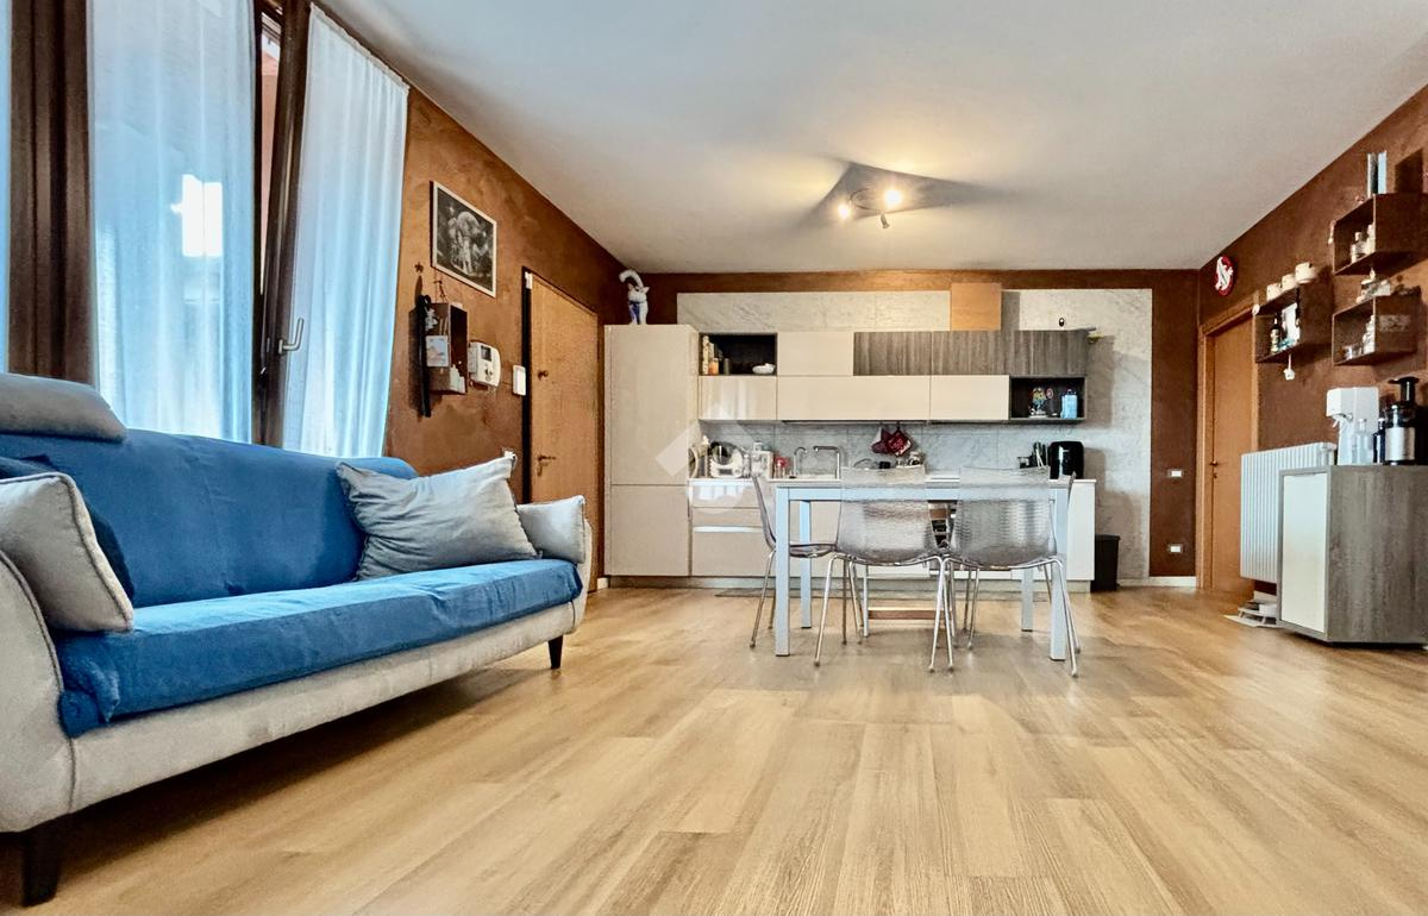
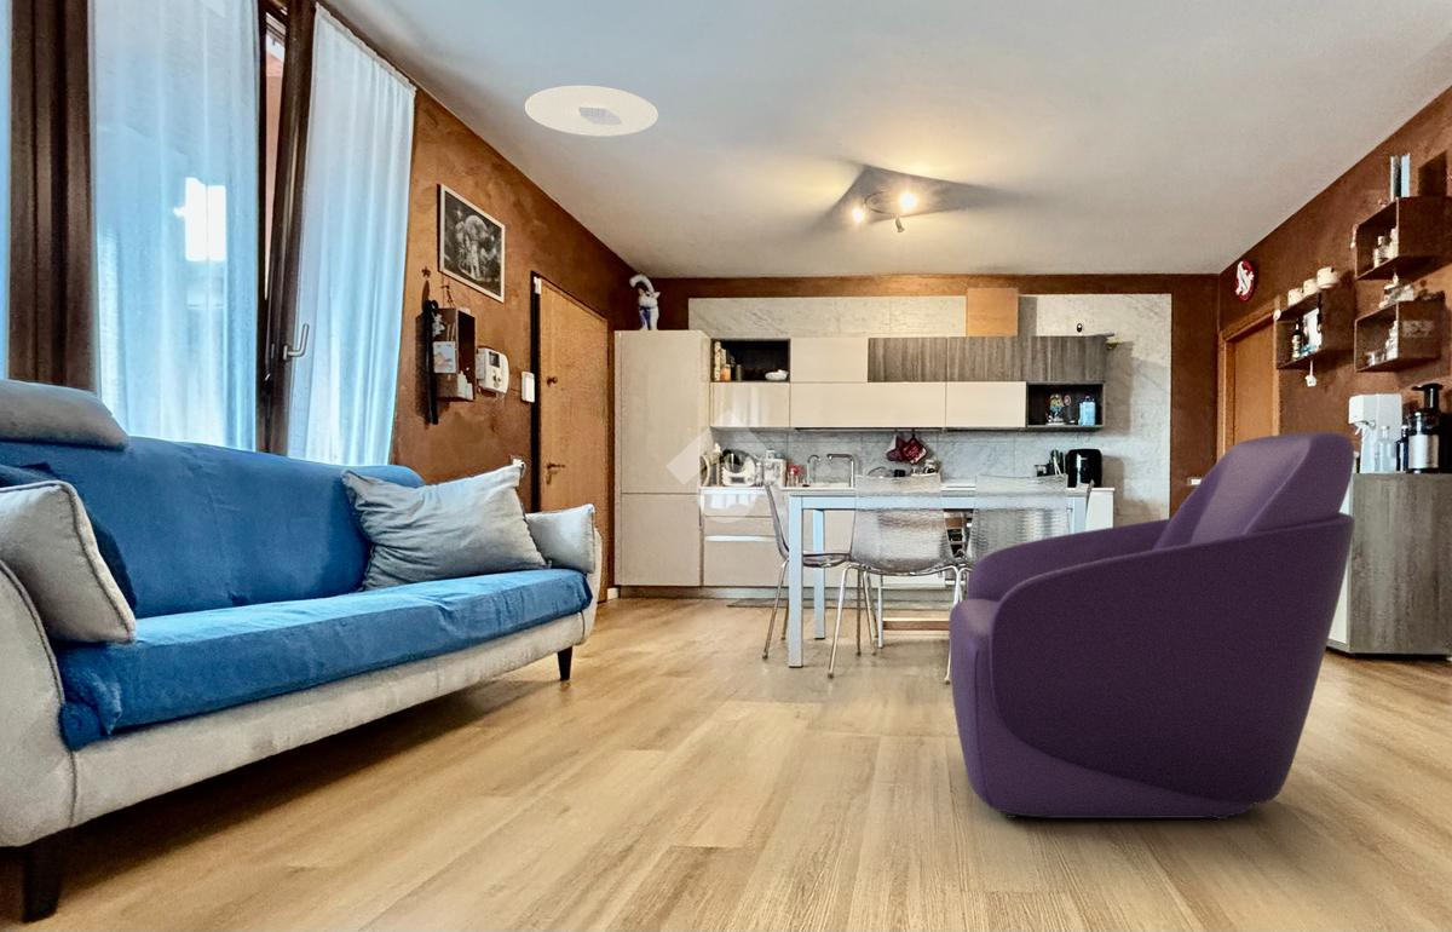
+ armchair (1134, 612)
+ ceiling light (592, 105)
